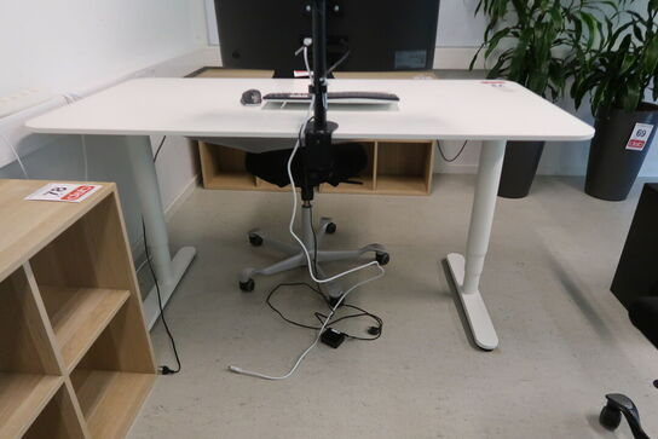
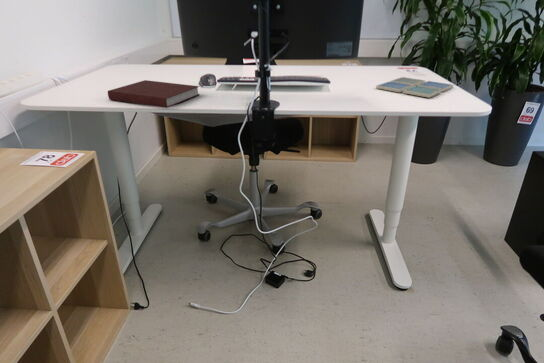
+ drink coaster (414, 86)
+ notebook (154, 92)
